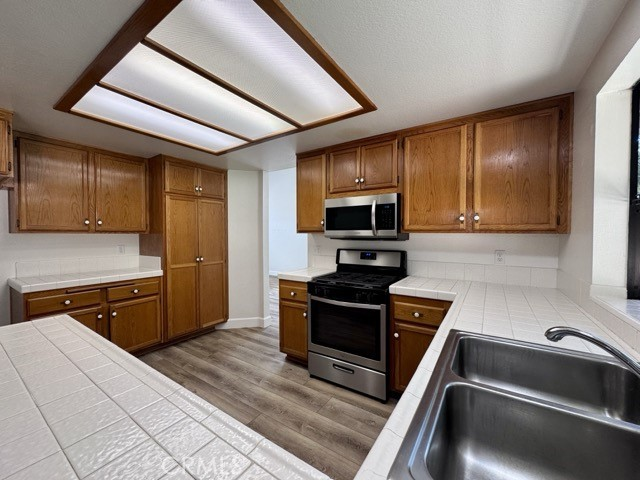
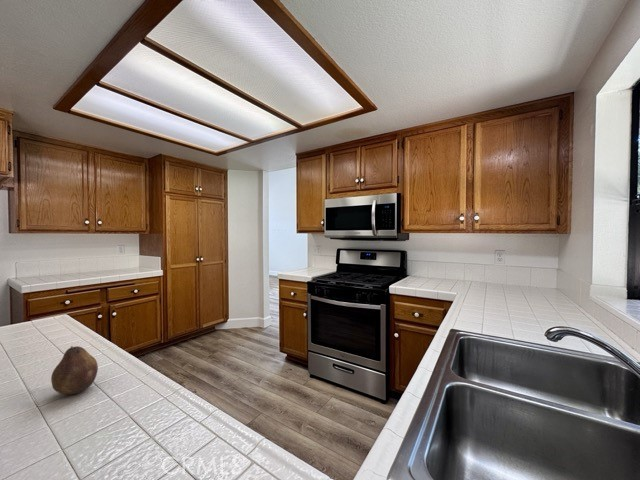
+ fruit (76, 368)
